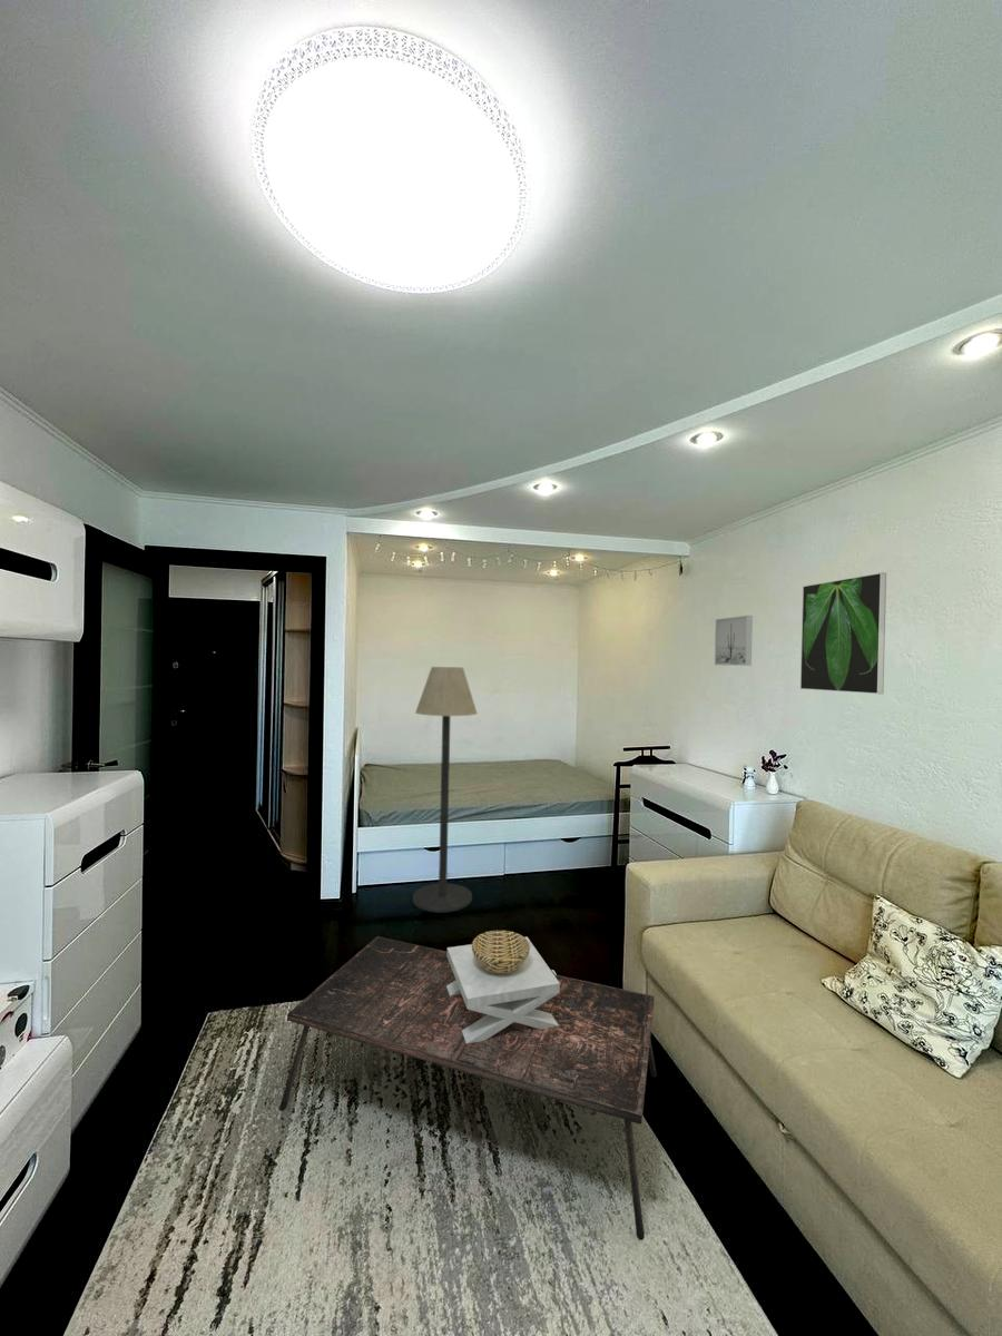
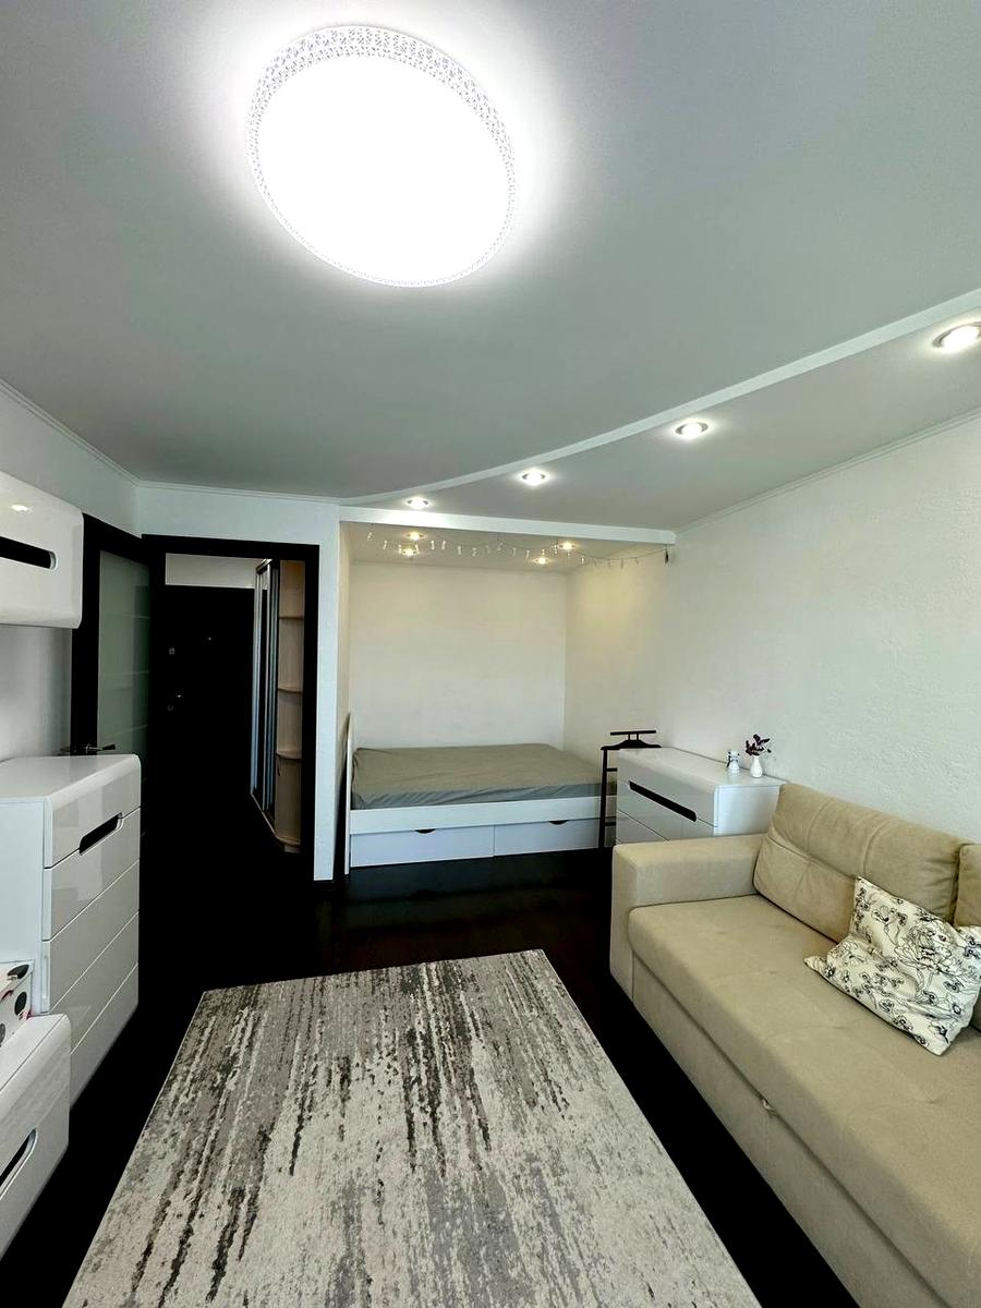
- coffee table (478, 1048)
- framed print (839, 636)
- decorative bowl (500, 973)
- floor lamp (444, 783)
- wall art (733, 641)
